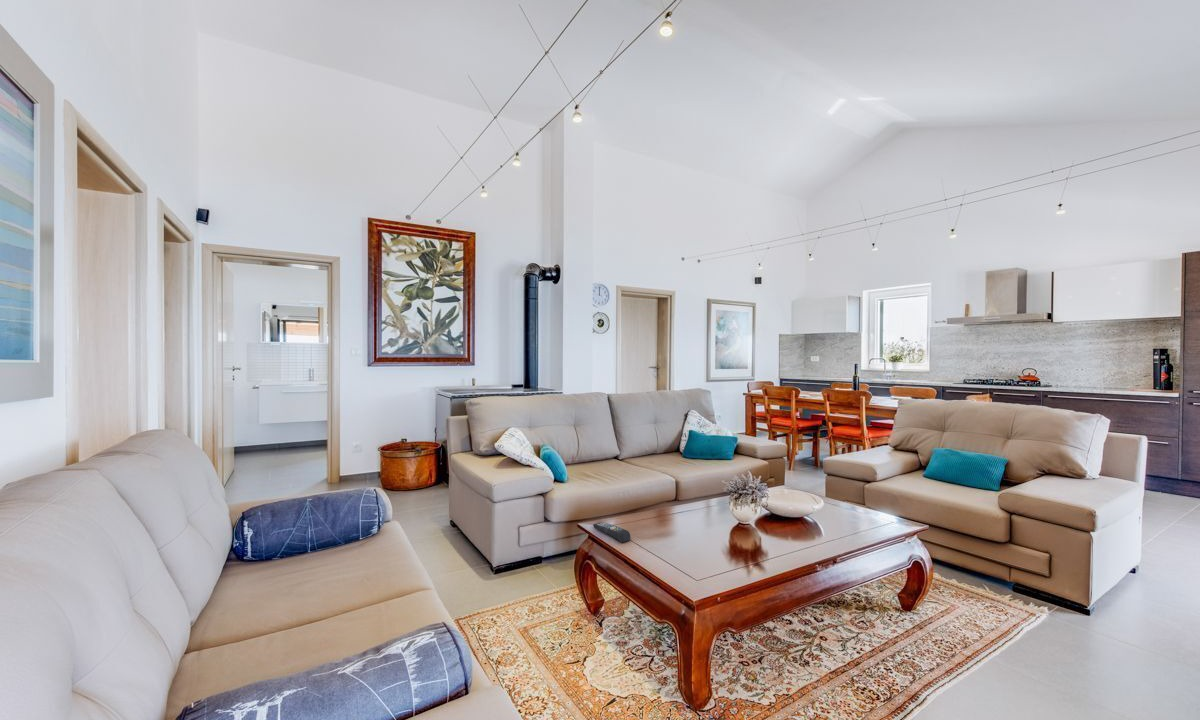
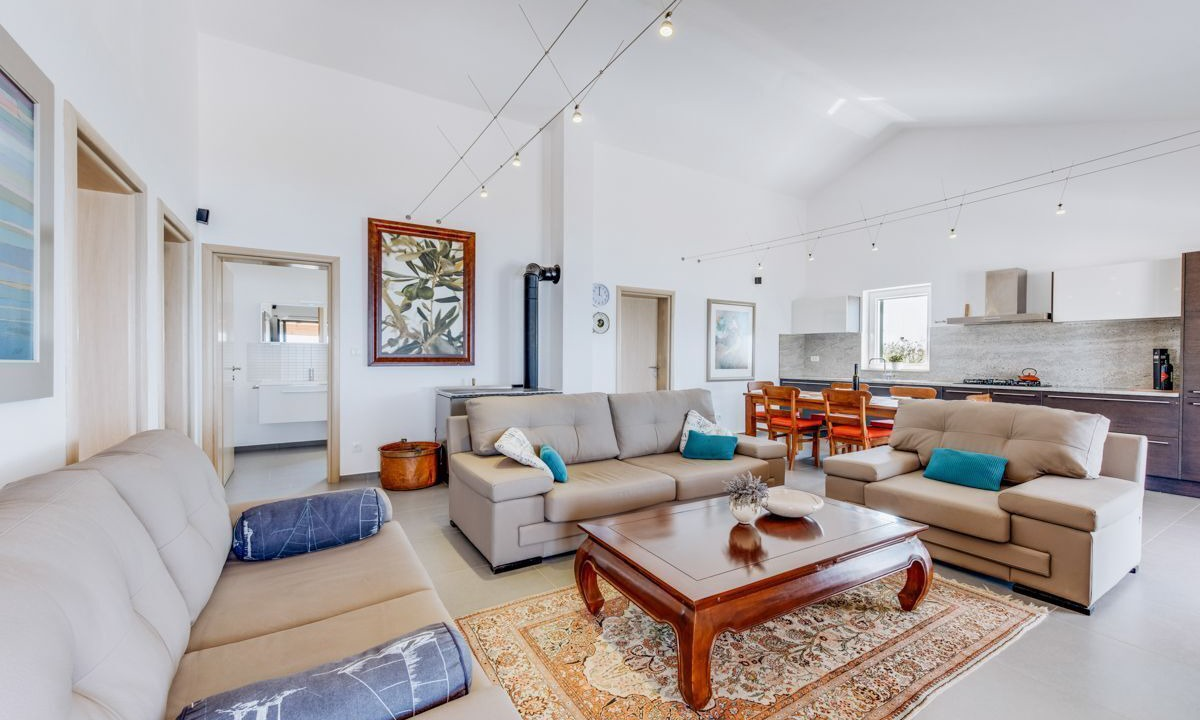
- remote control (611, 530)
